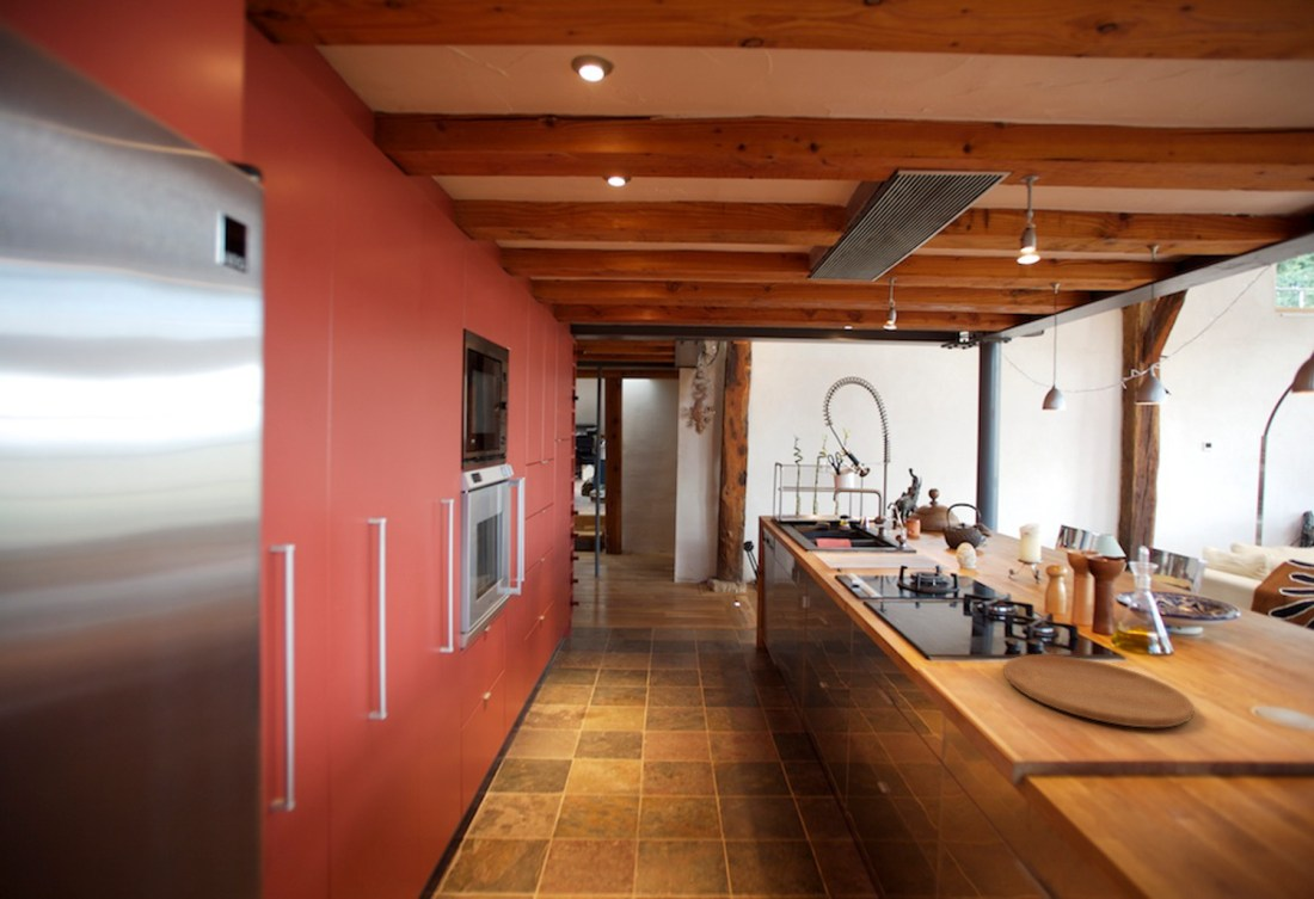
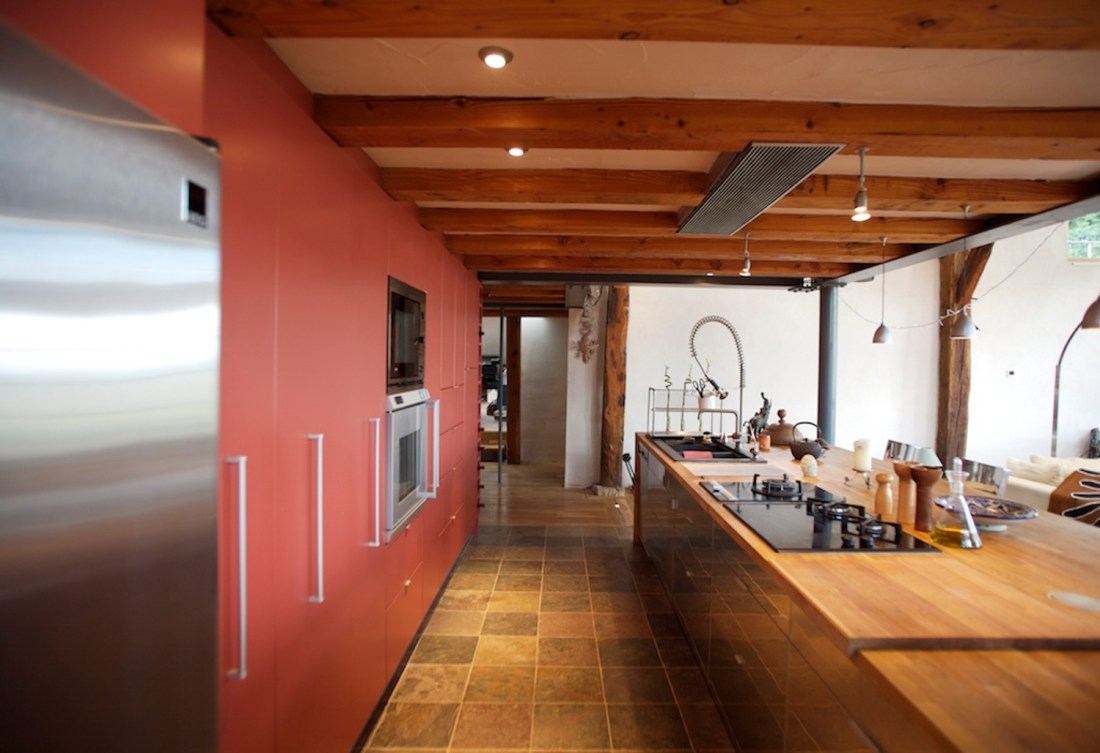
- cutting board (1091, 686)
